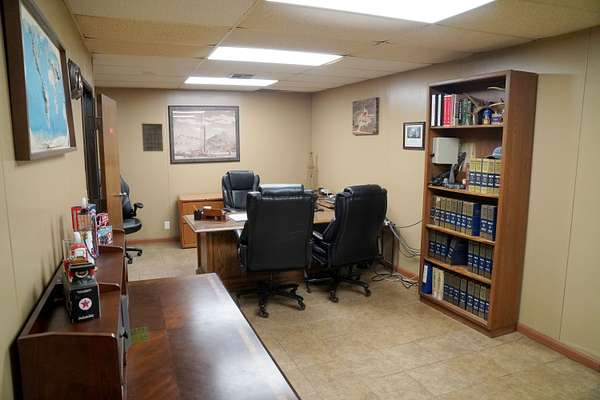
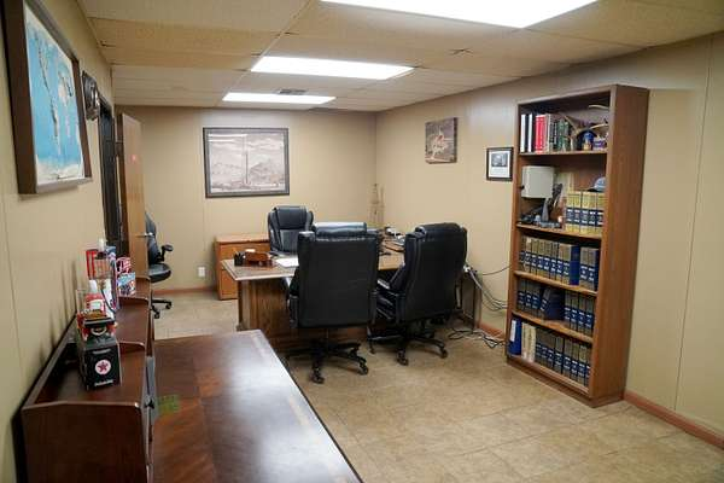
- calendar (152, 134)
